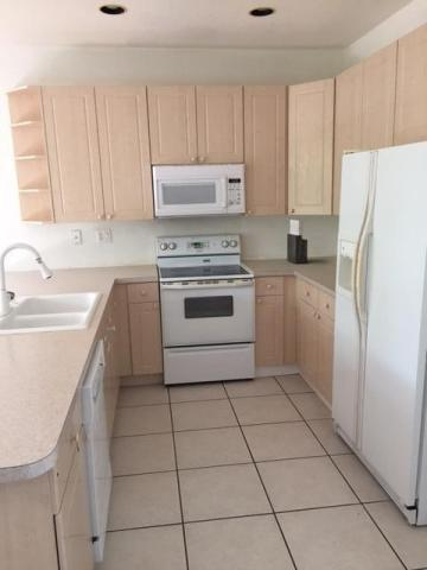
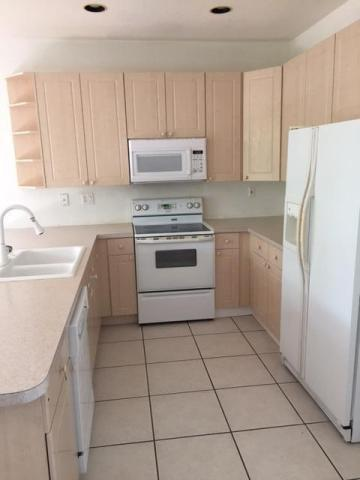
- knife block (298, 241)
